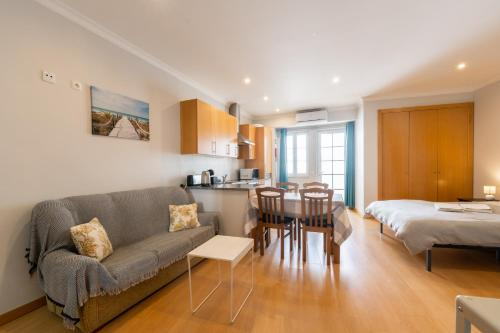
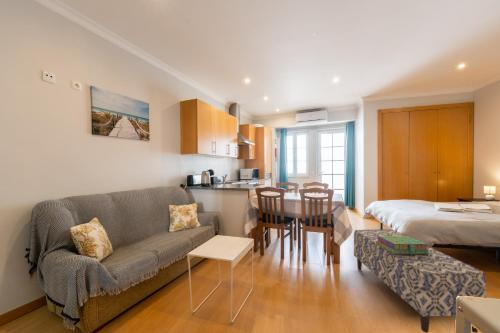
+ bench (403, 269)
+ stack of books (401, 244)
